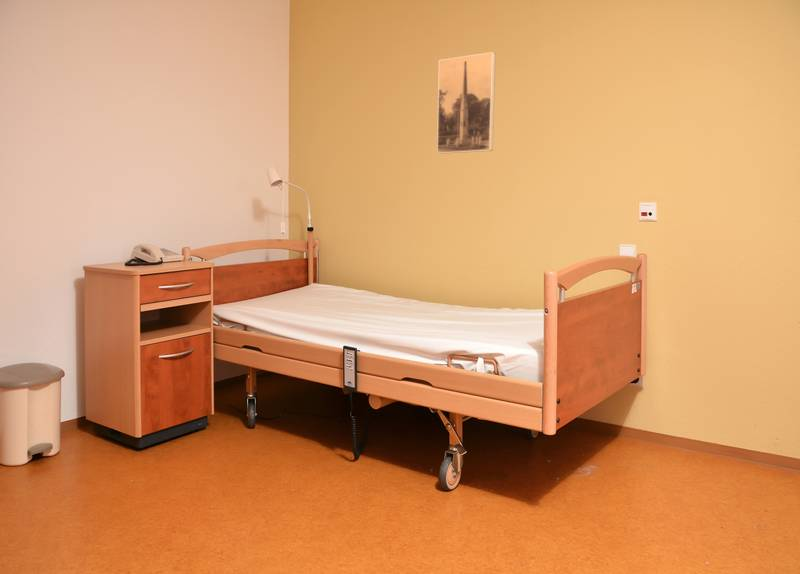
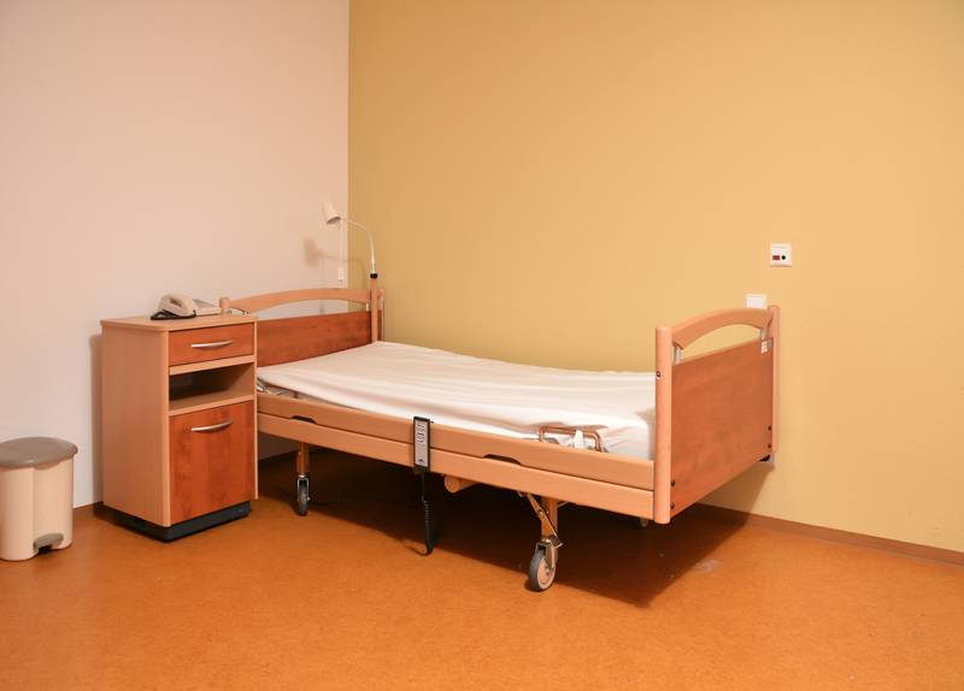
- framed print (465, 104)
